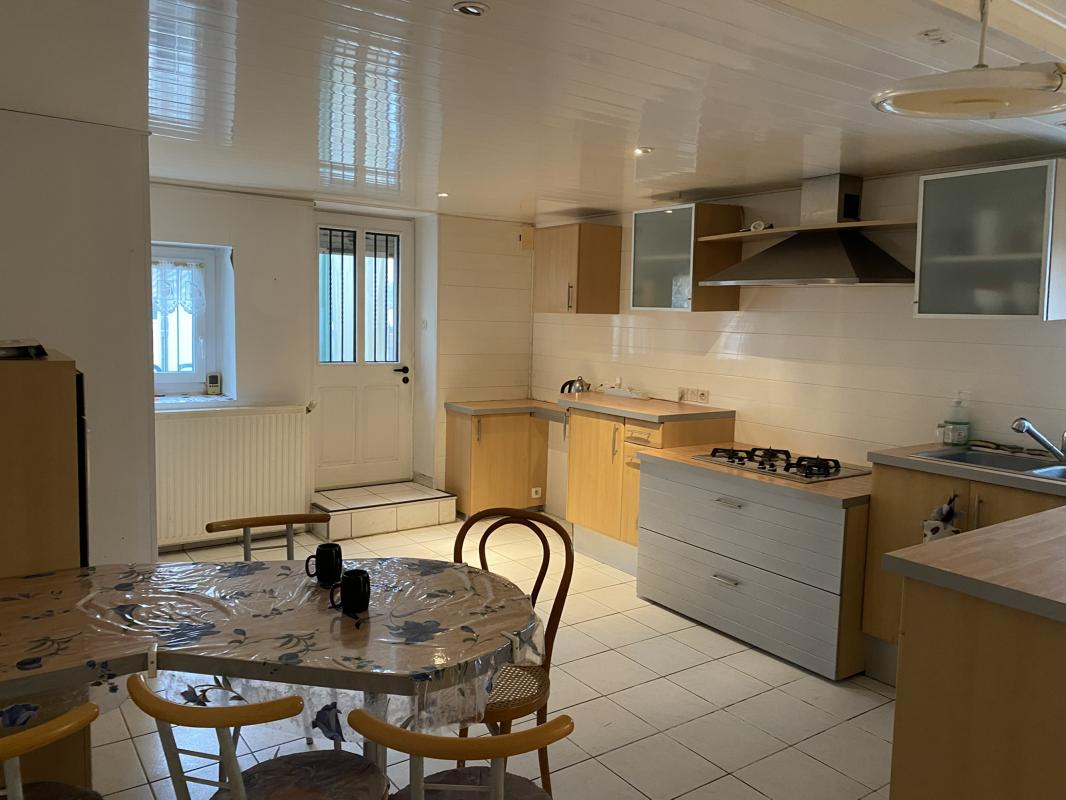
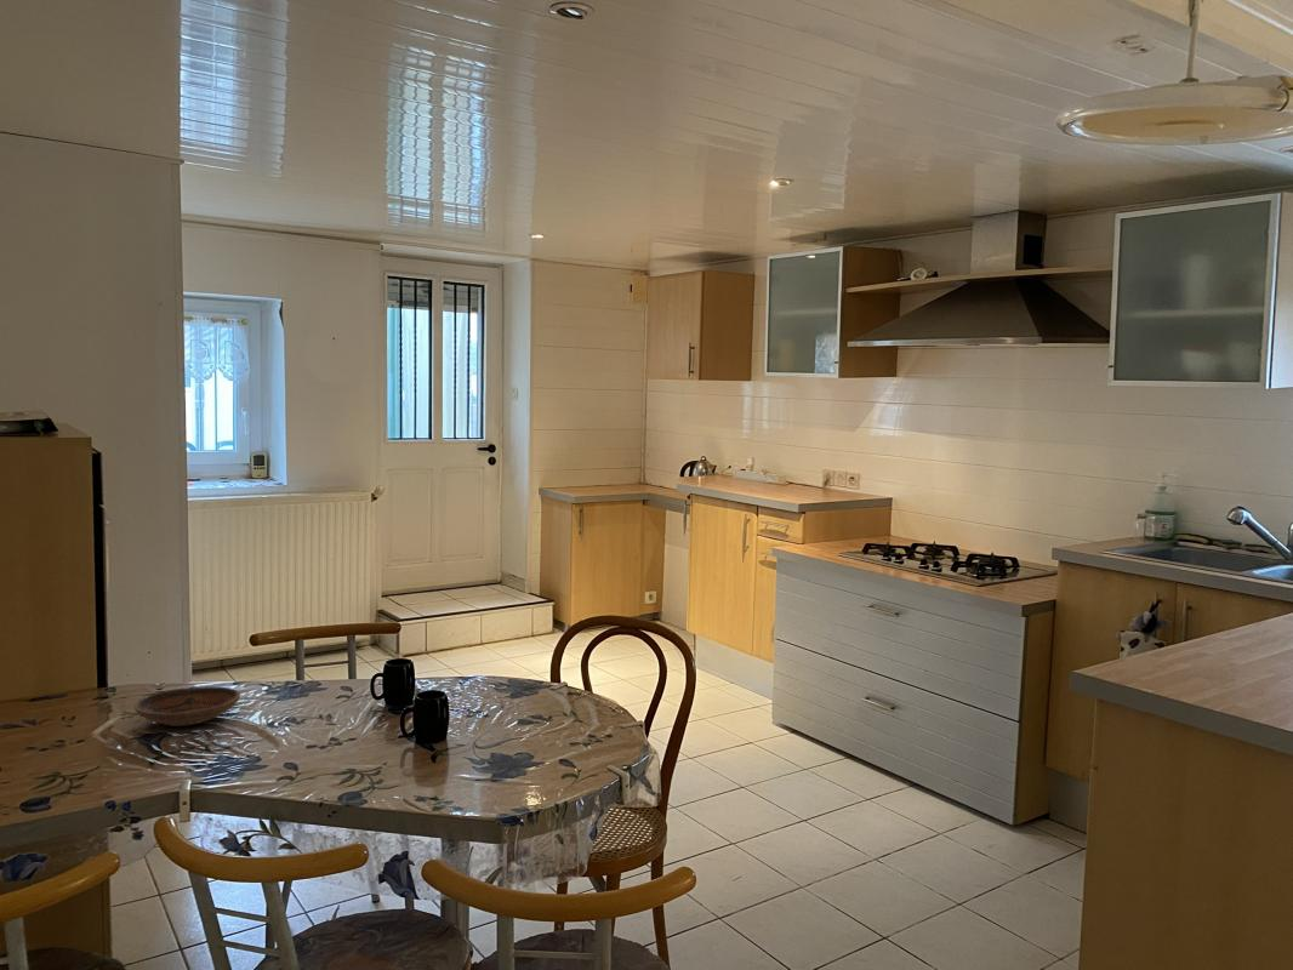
+ bowl (188, 708)
